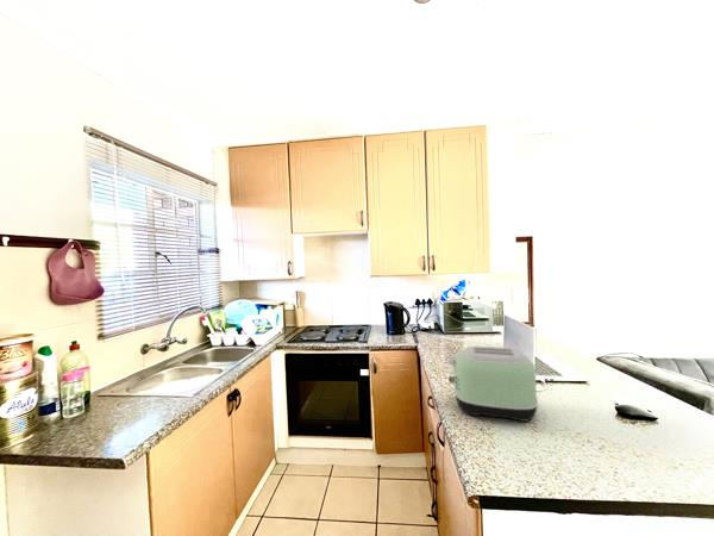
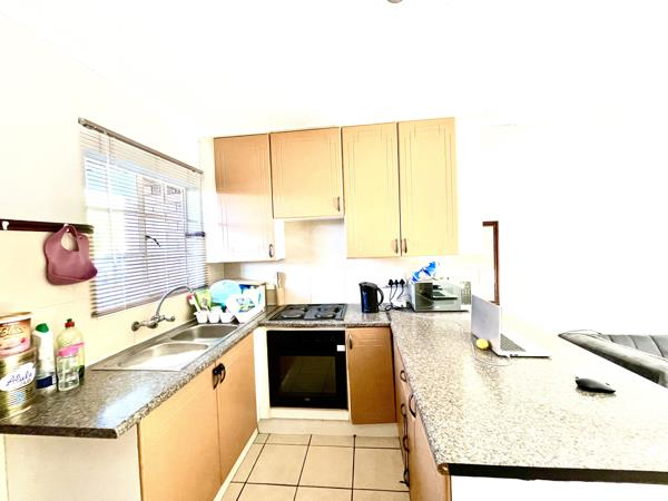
- toaster (489, 380)
